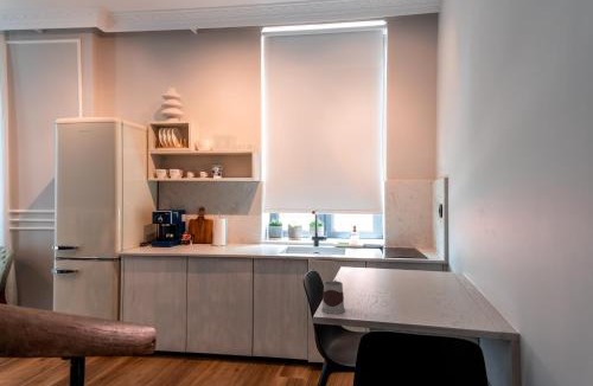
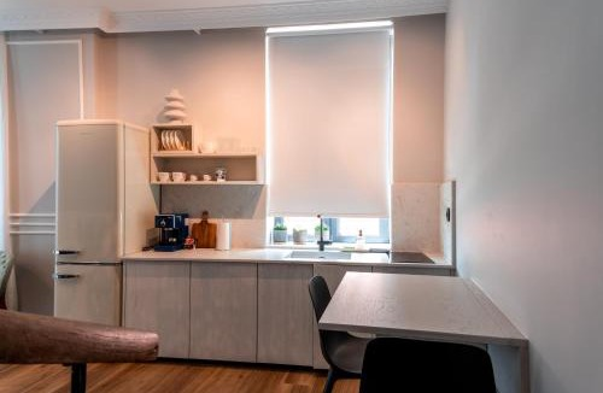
- mug (333, 295)
